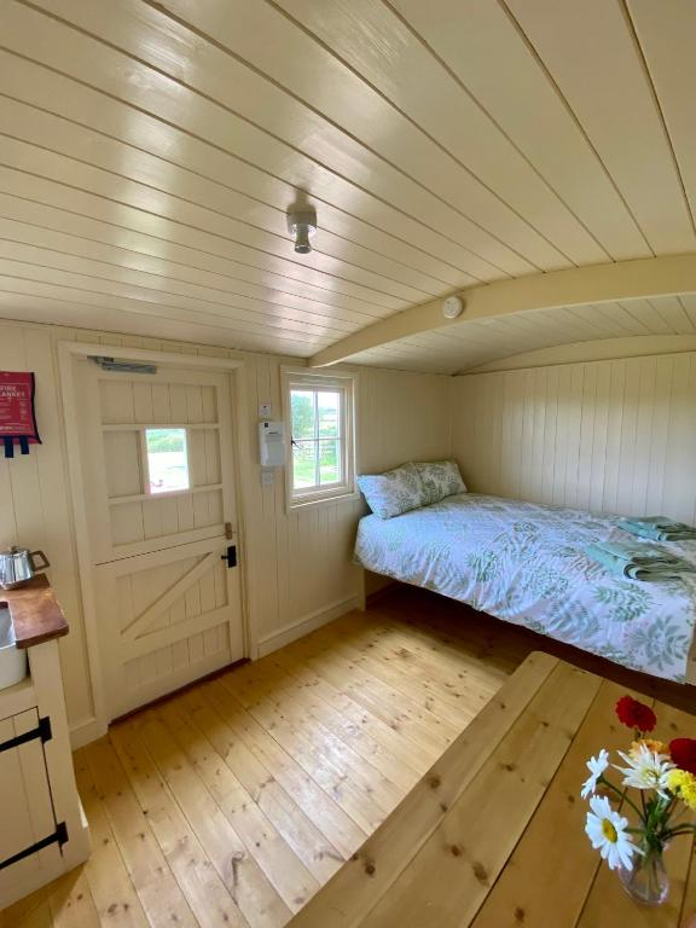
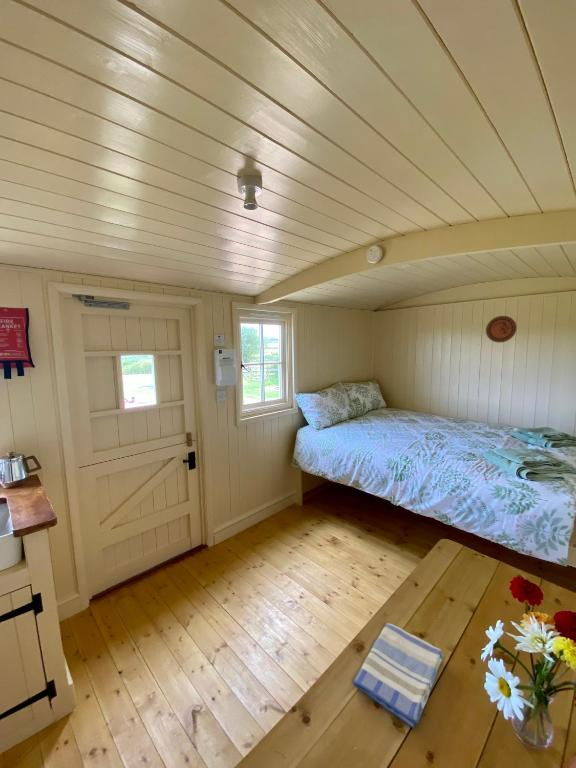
+ dish towel (399, 666)
+ decorative plate (500, 329)
